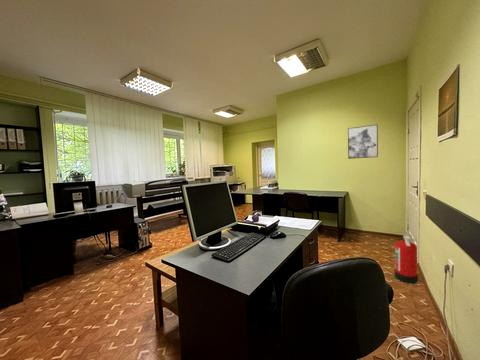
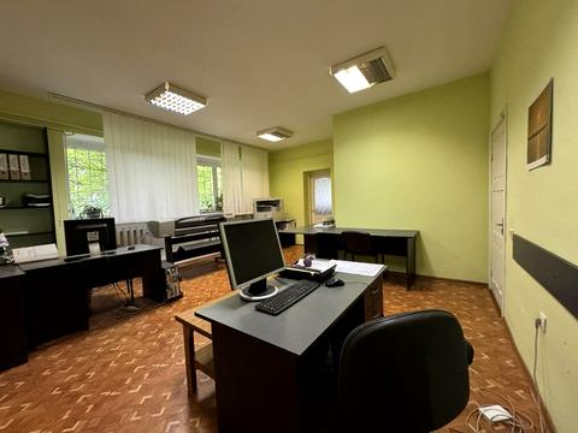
- fire extinguisher (405, 256)
- wall art (362, 142)
